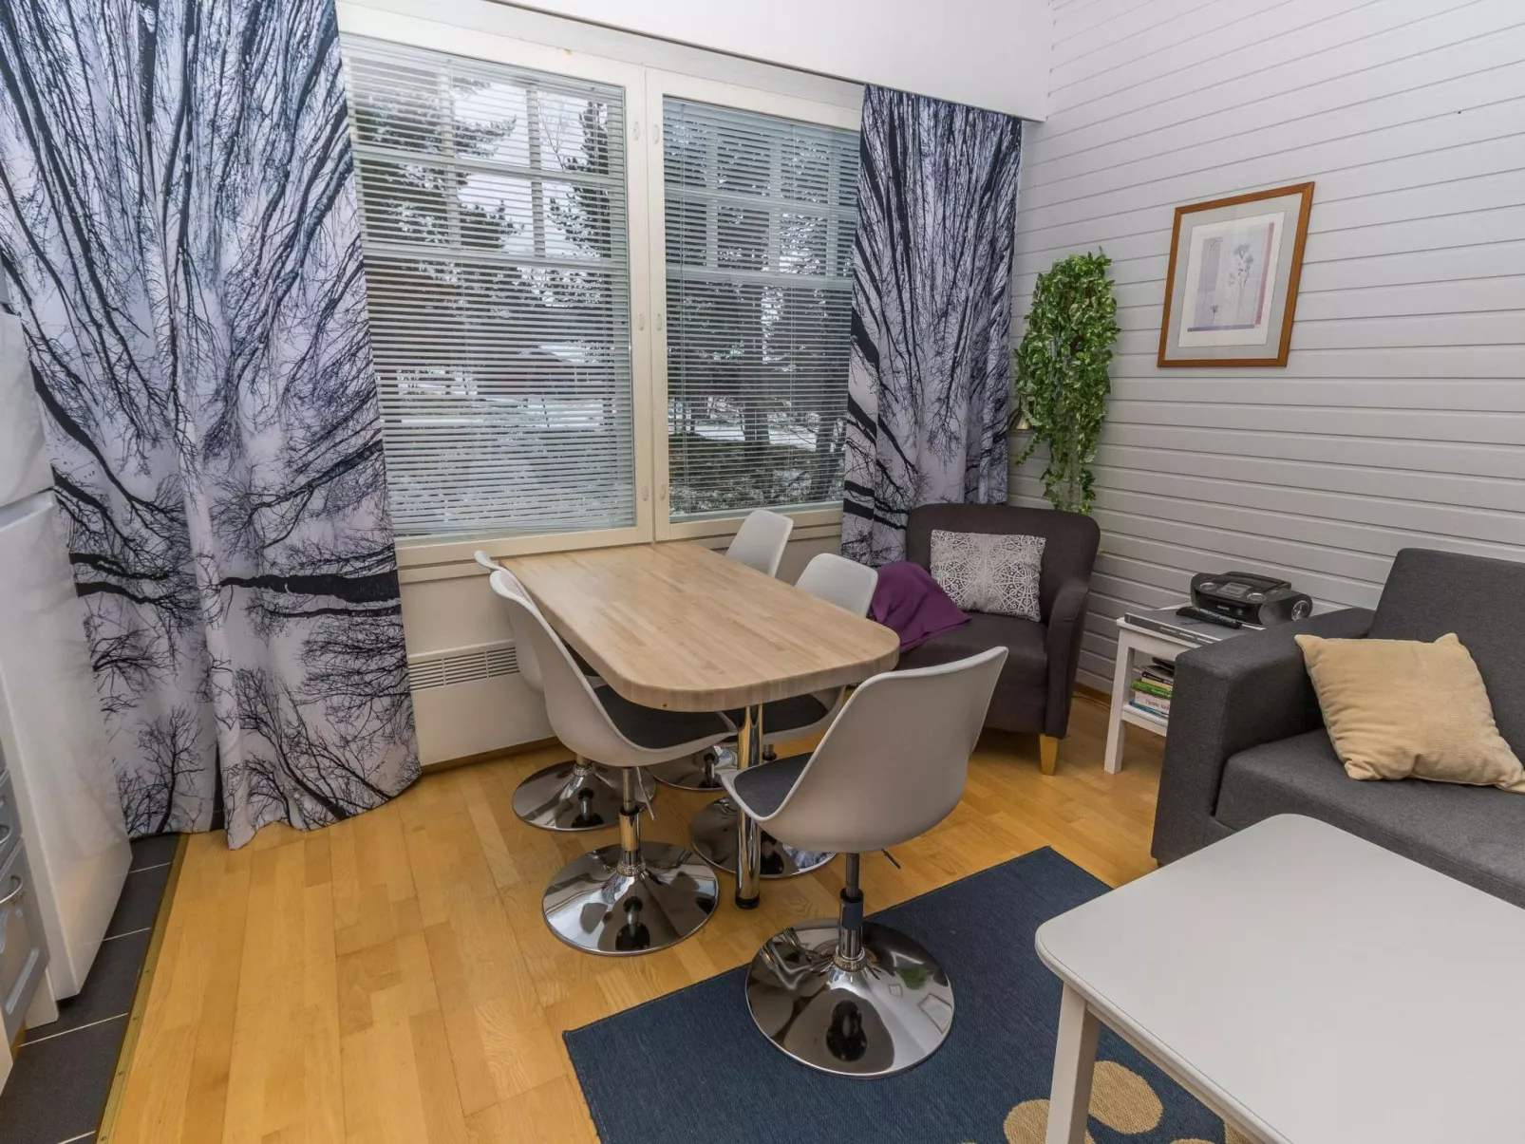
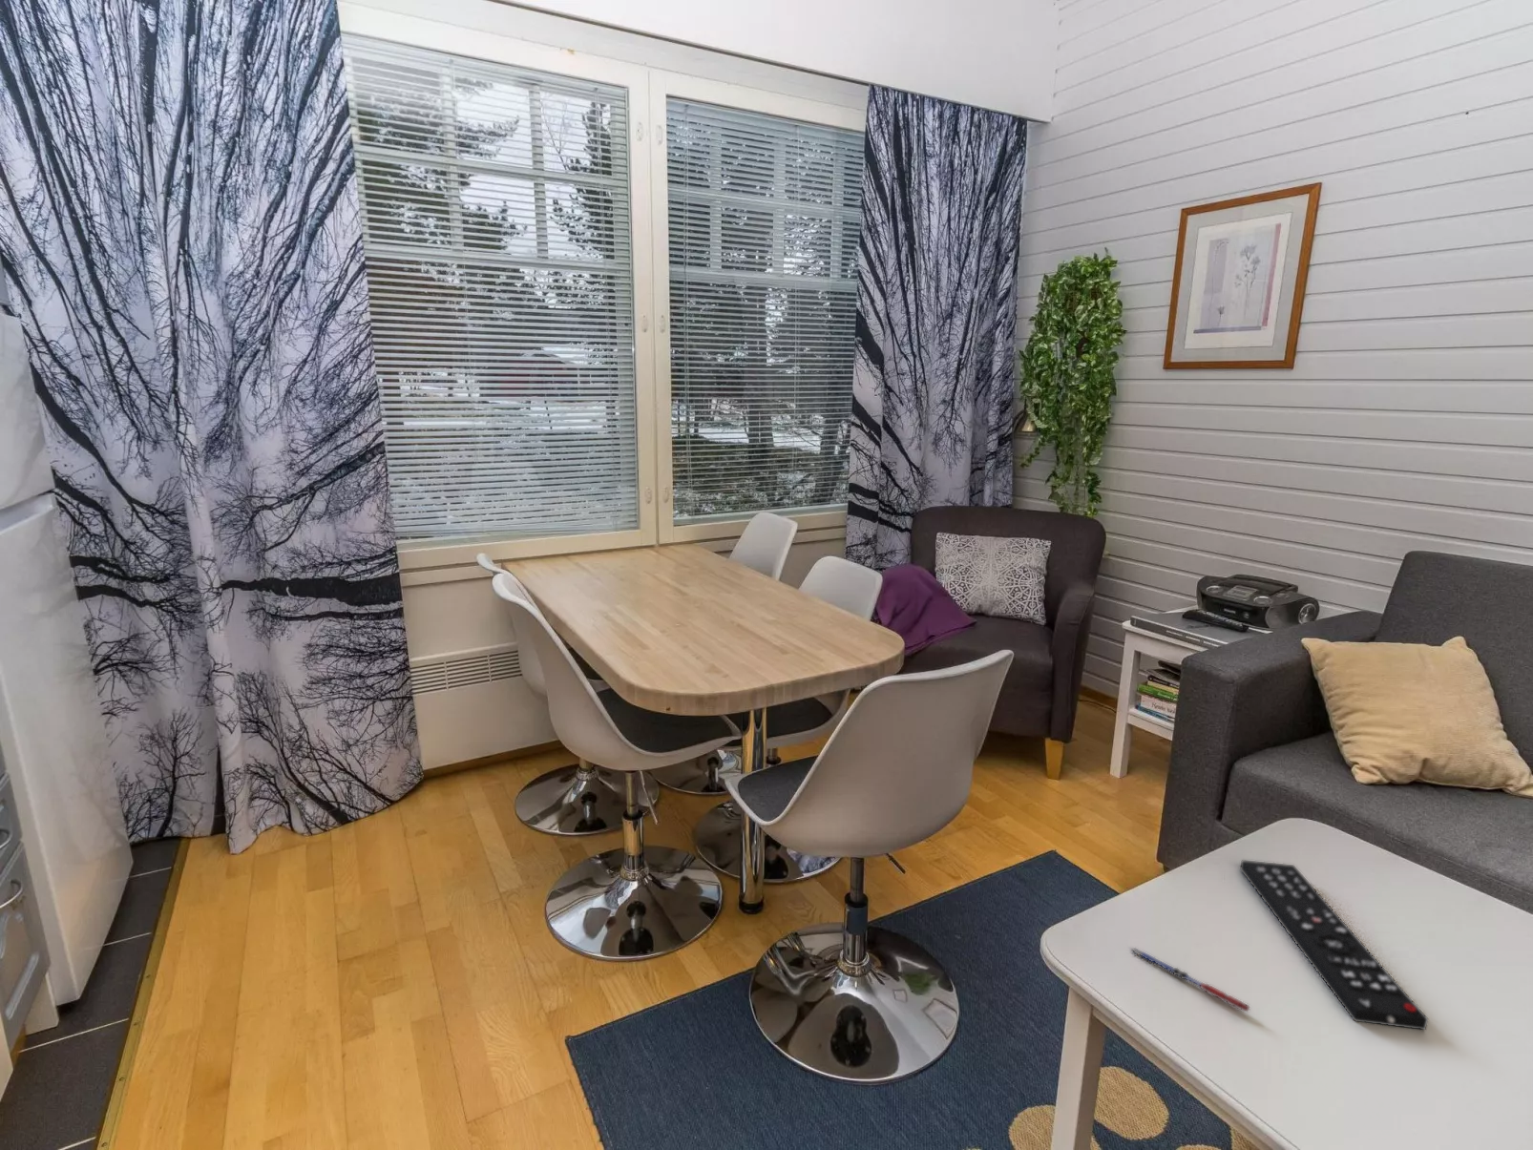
+ pen (1188, 976)
+ remote control (1322, 931)
